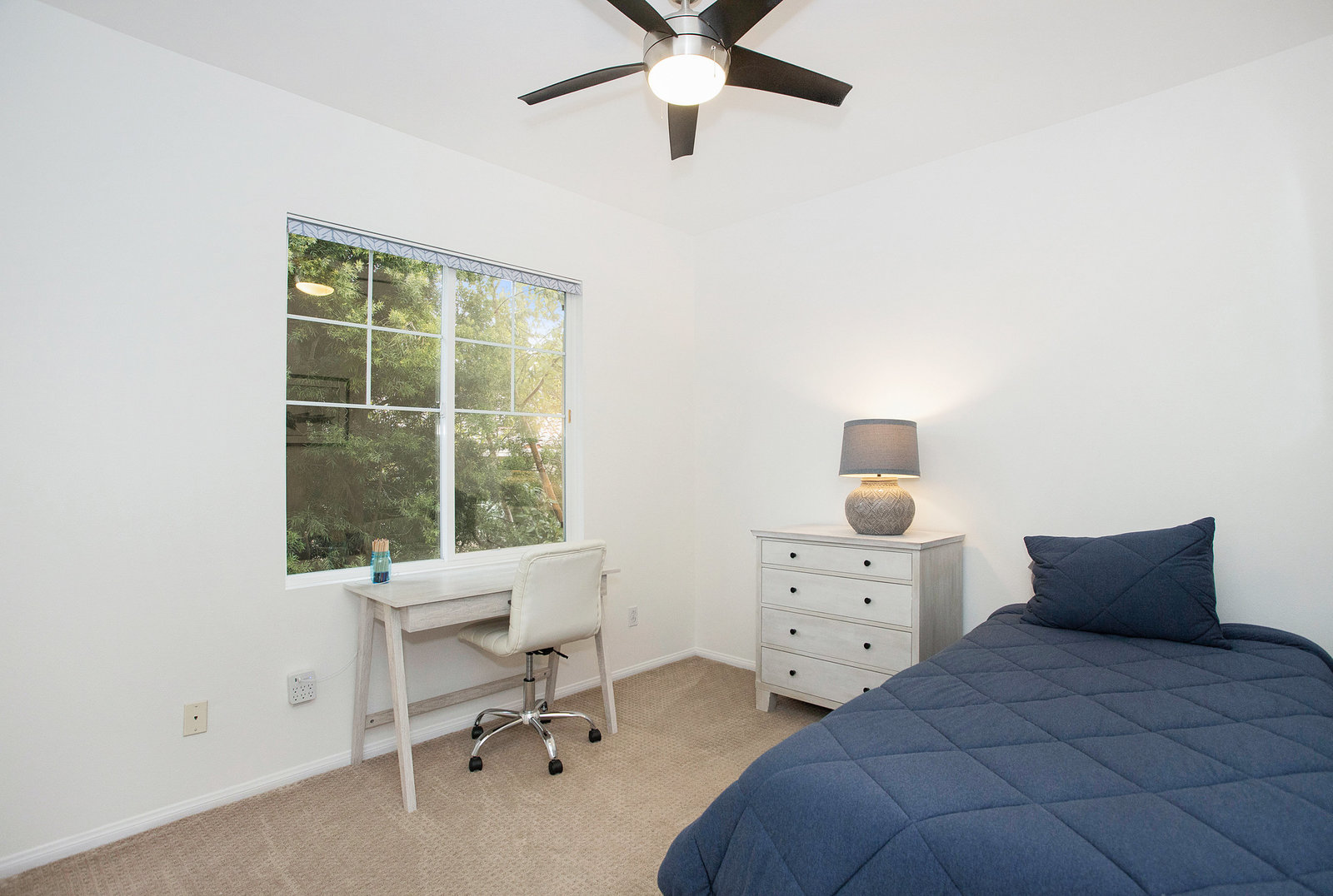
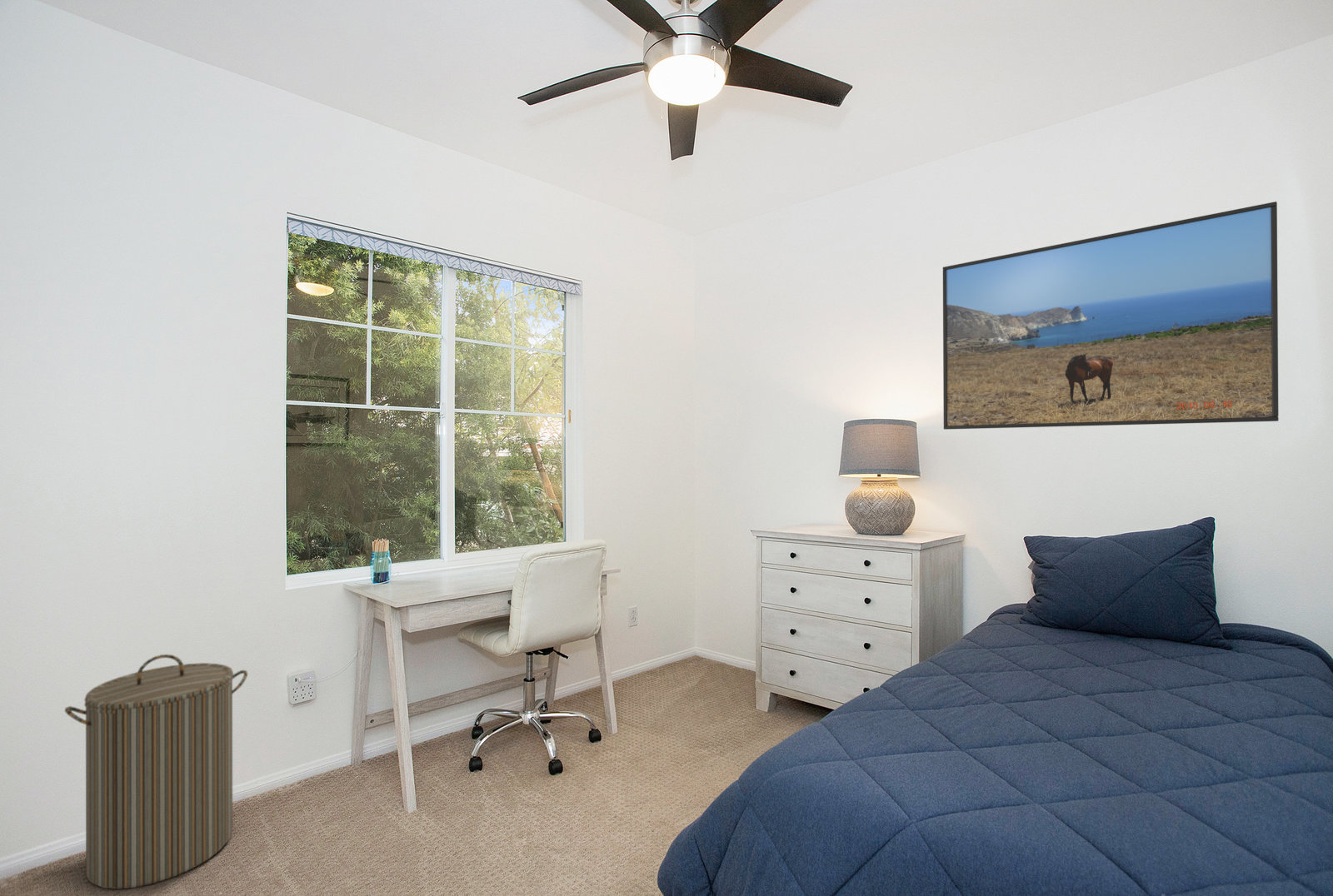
+ laundry hamper (163, 753)
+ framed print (1086, 332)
